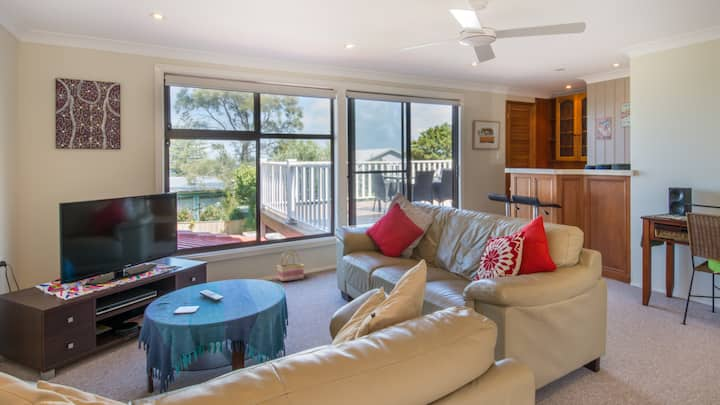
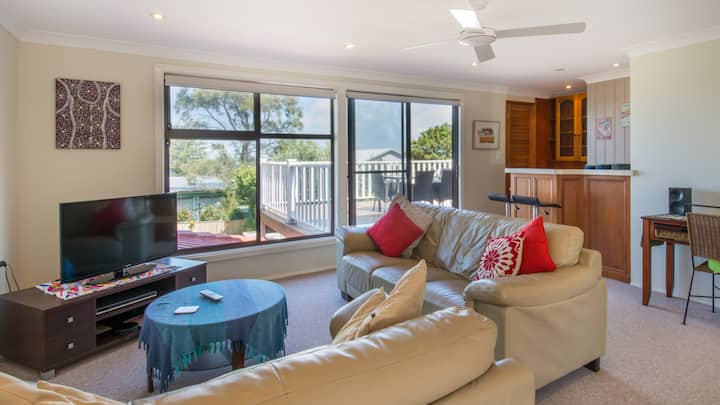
- basket (290, 265)
